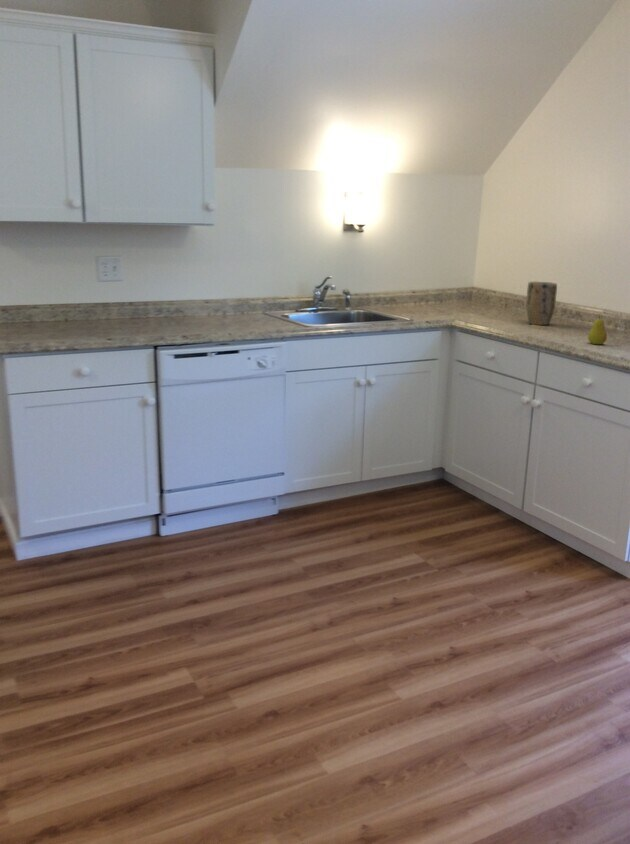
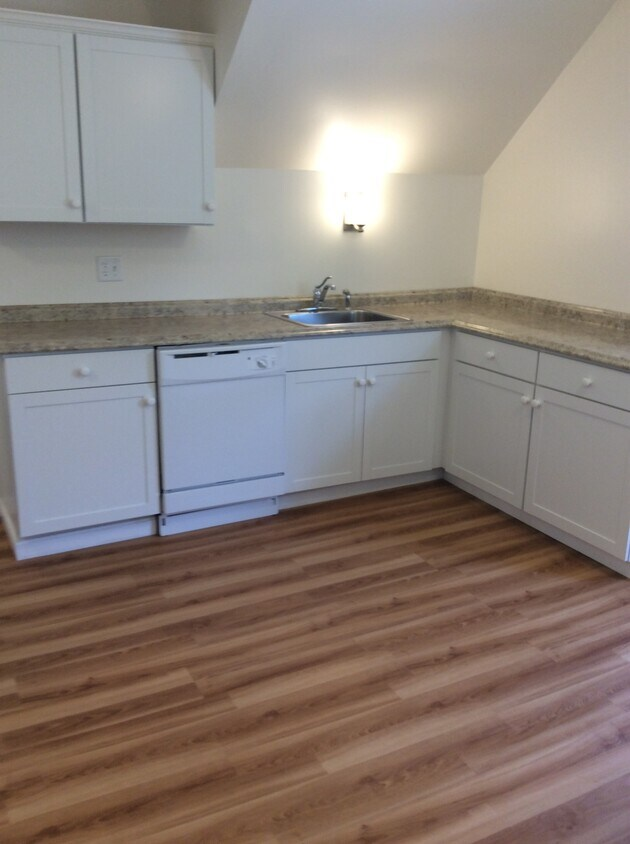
- plant pot (540, 303)
- fruit (598, 329)
